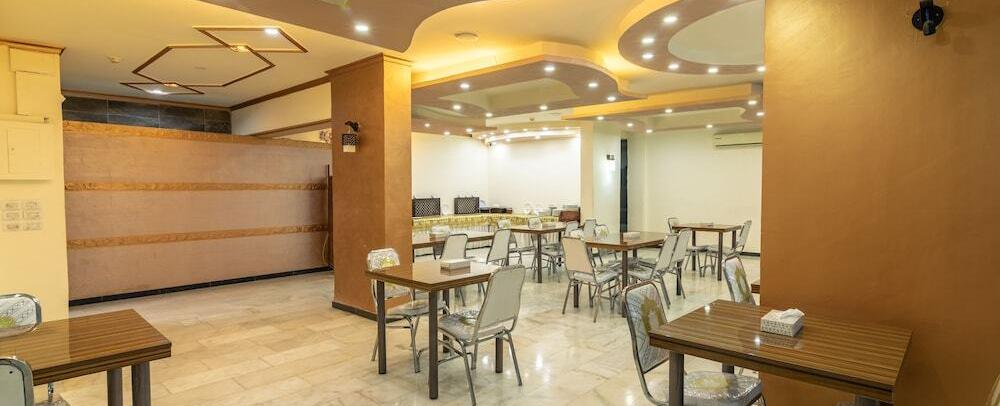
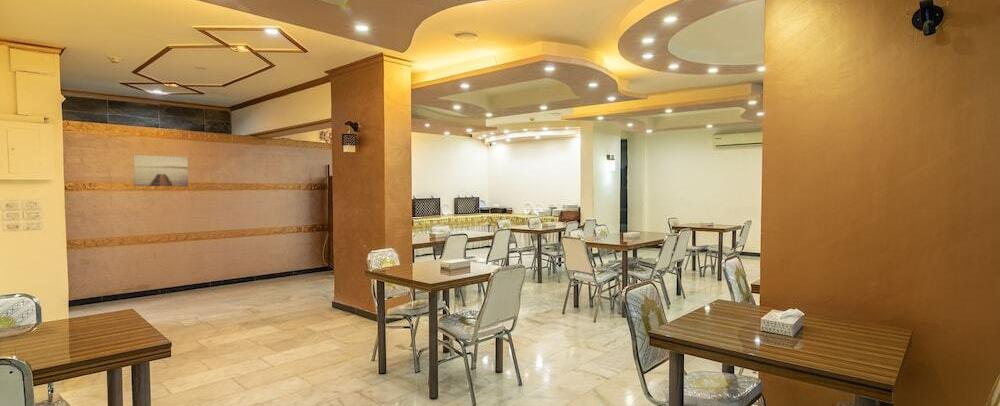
+ wall art (161, 171)
